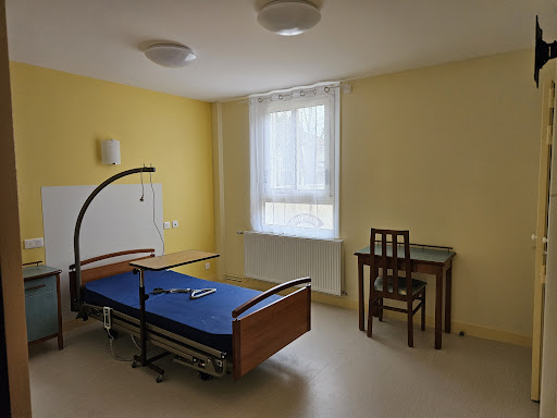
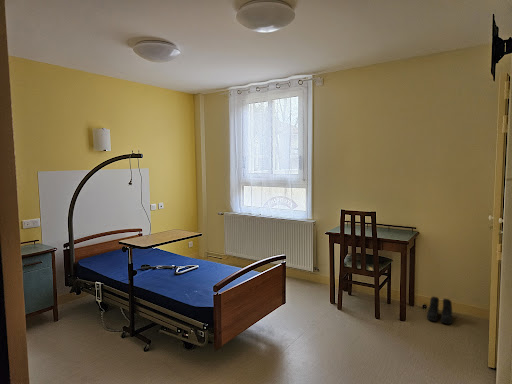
+ boots (438, 309)
